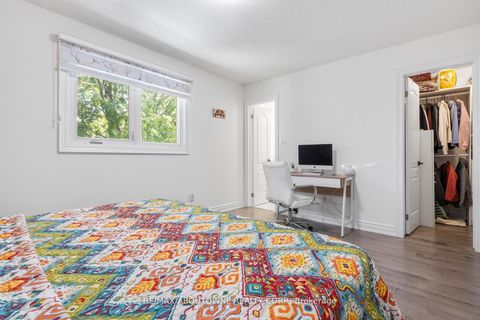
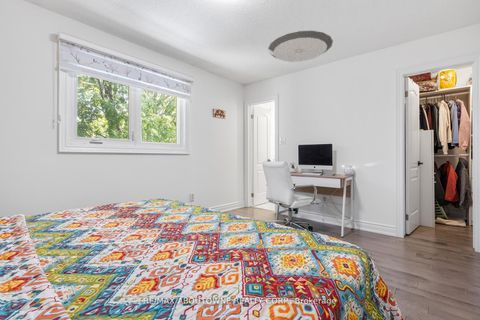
+ ceiling light fixture (299, 49)
